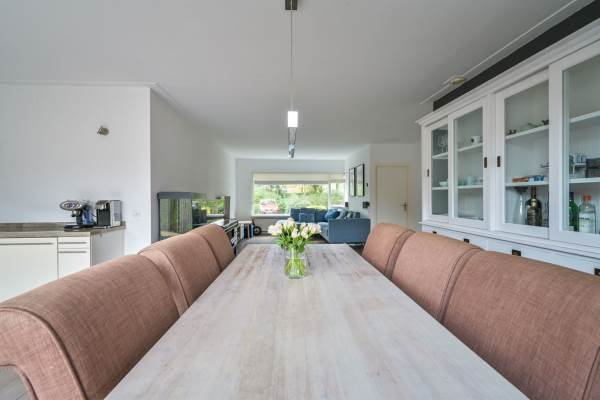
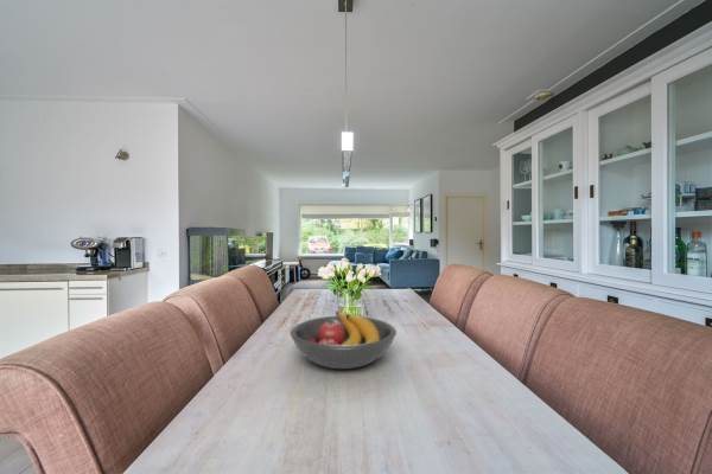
+ fruit bowl (343, 339)
